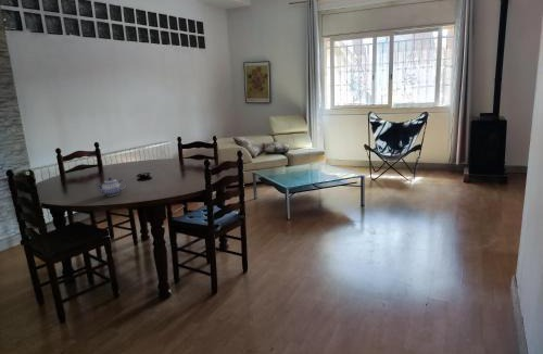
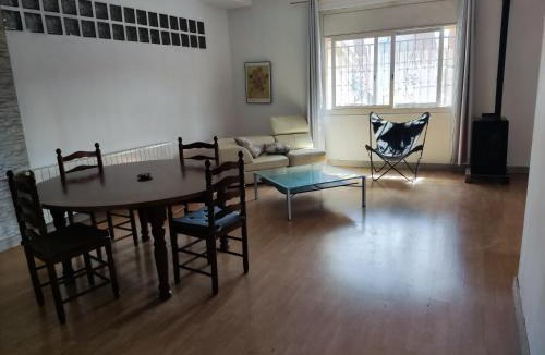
- teapot (111, 186)
